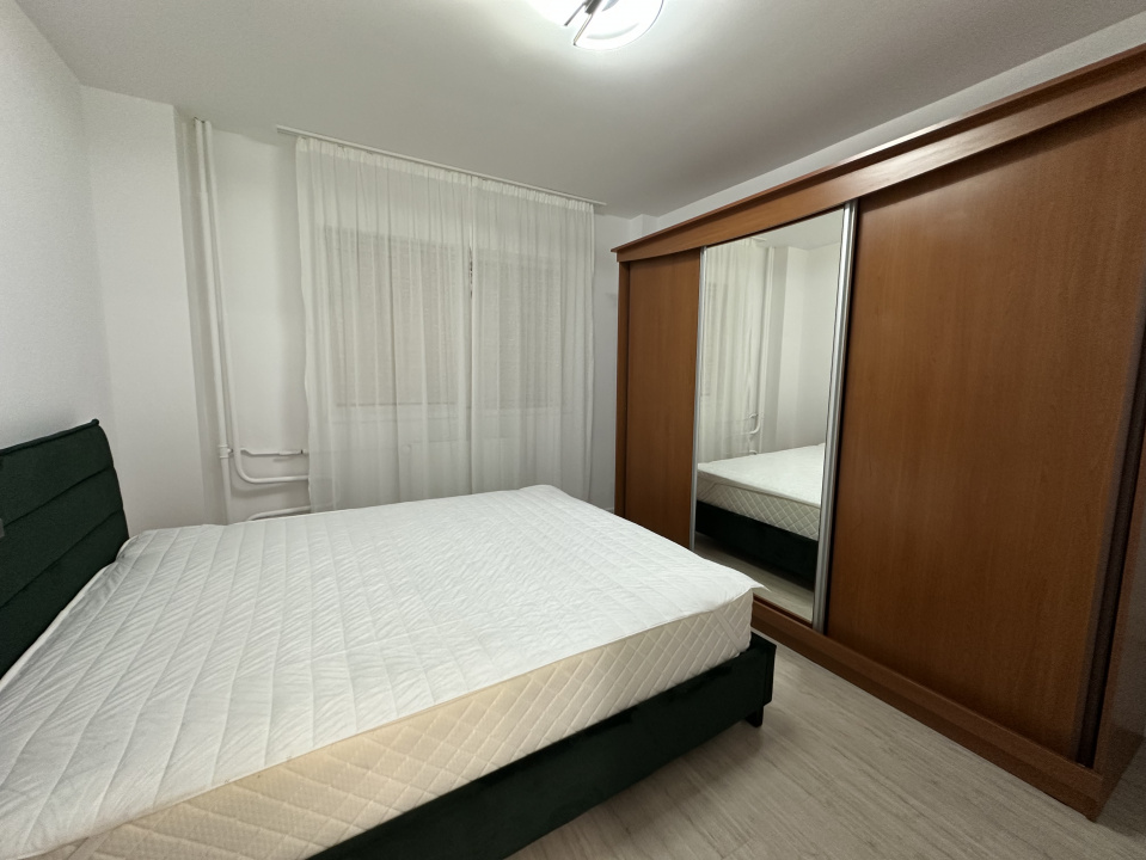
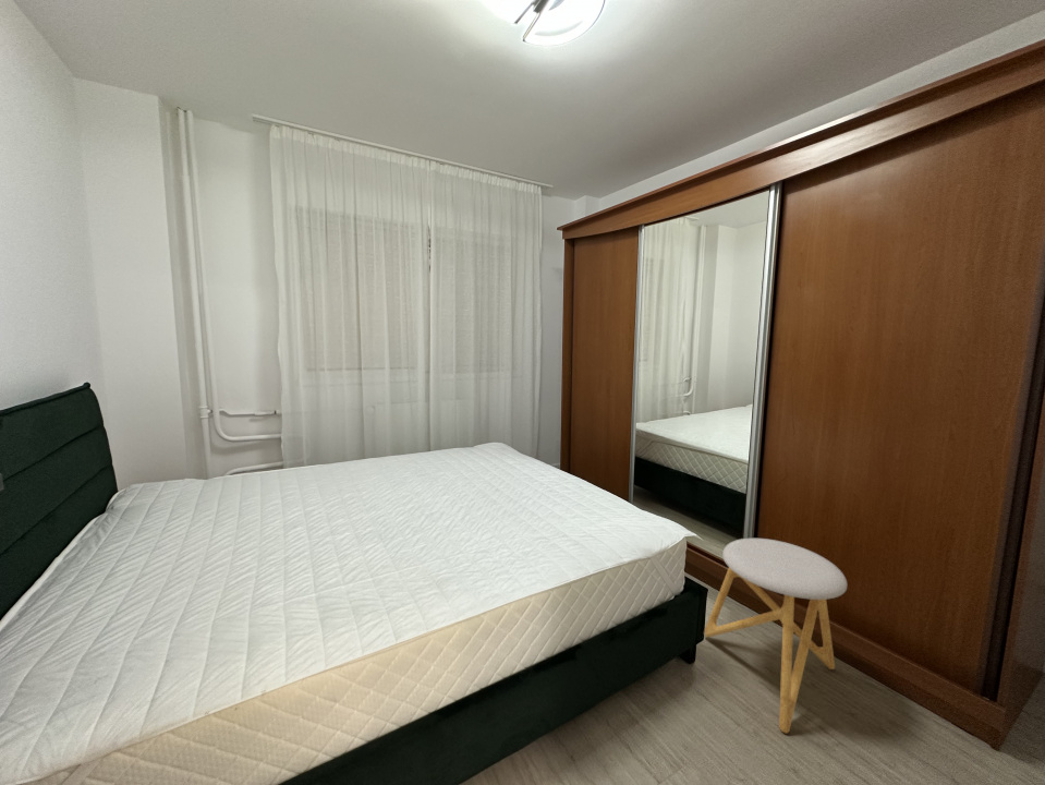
+ stool (776, 619)
